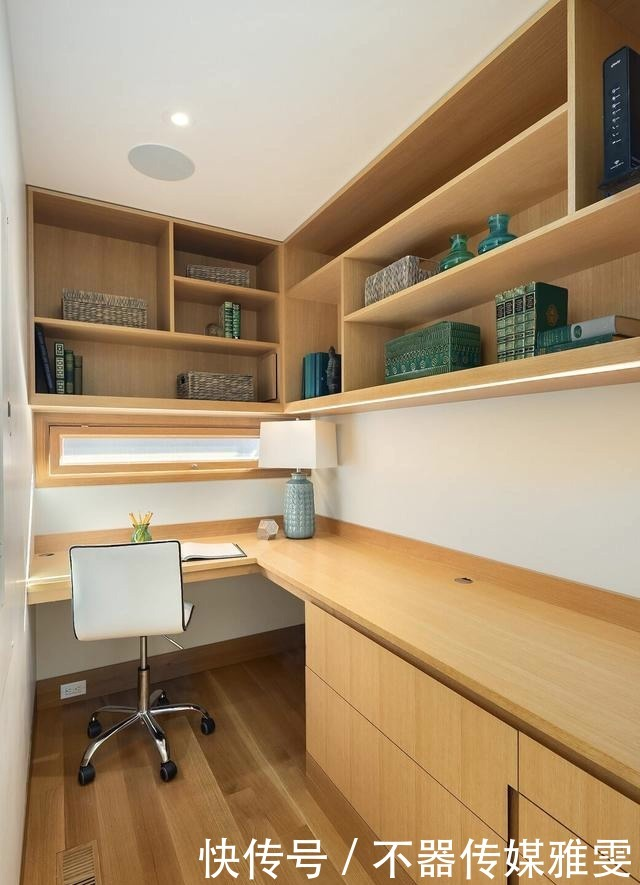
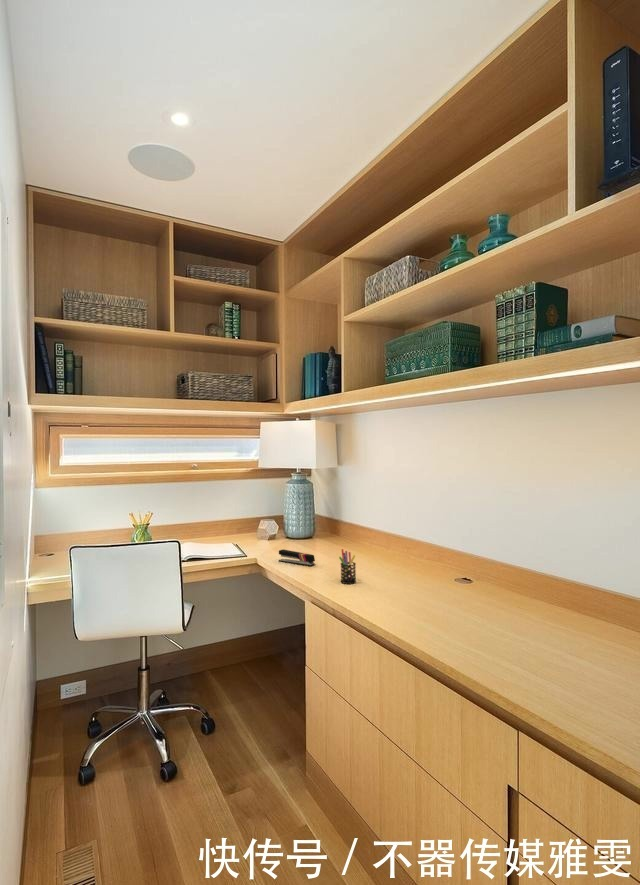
+ stapler (296, 557)
+ pen holder (346, 566)
